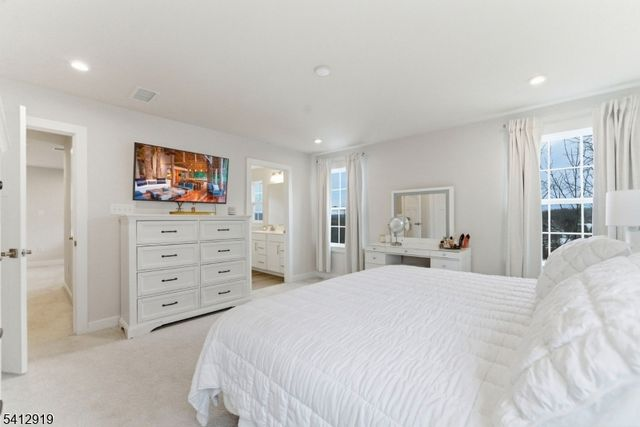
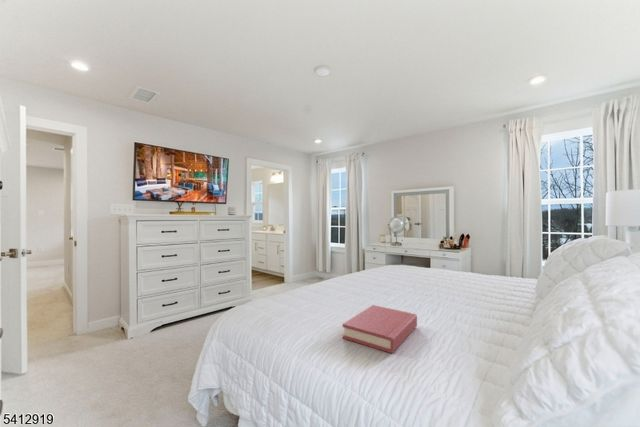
+ hardback book (381, 325)
